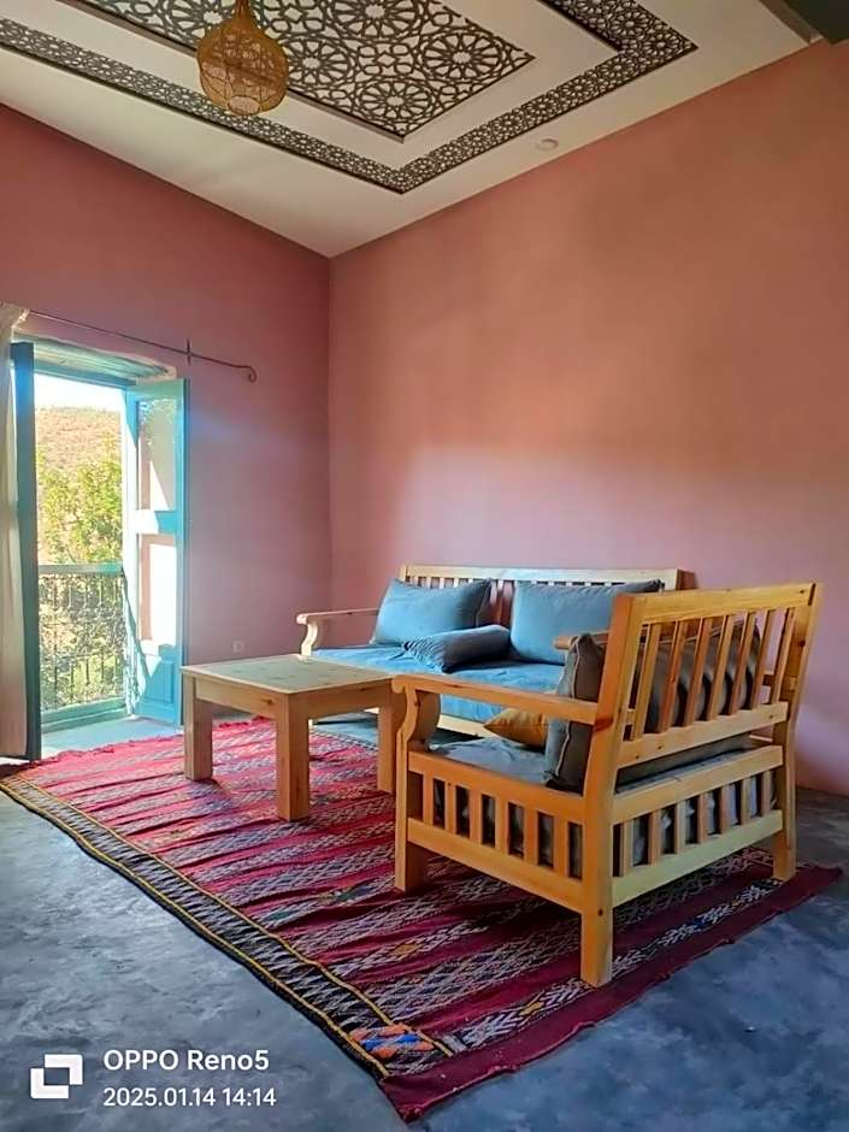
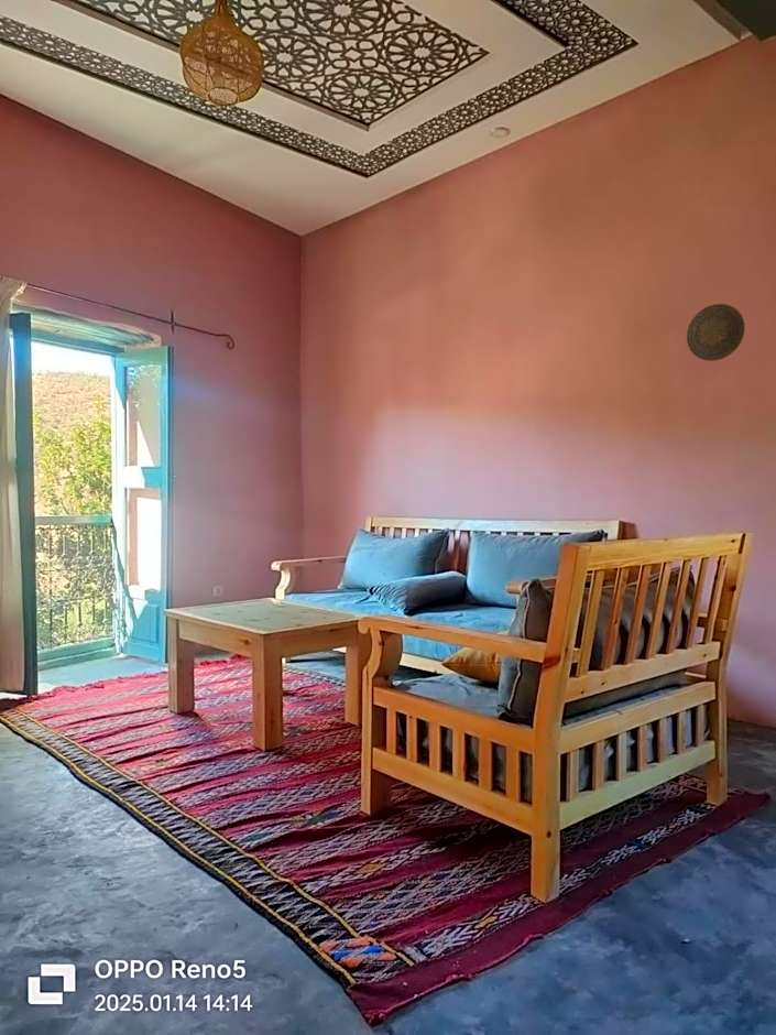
+ decorative plate (713, 331)
